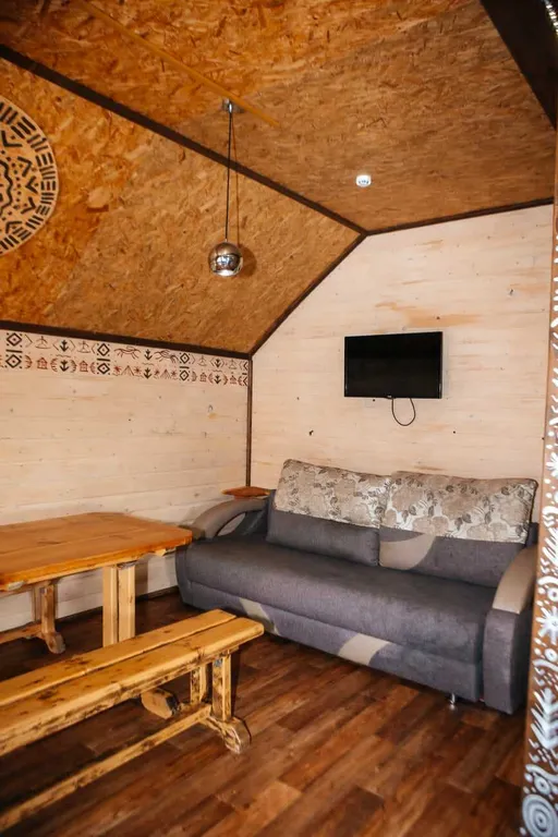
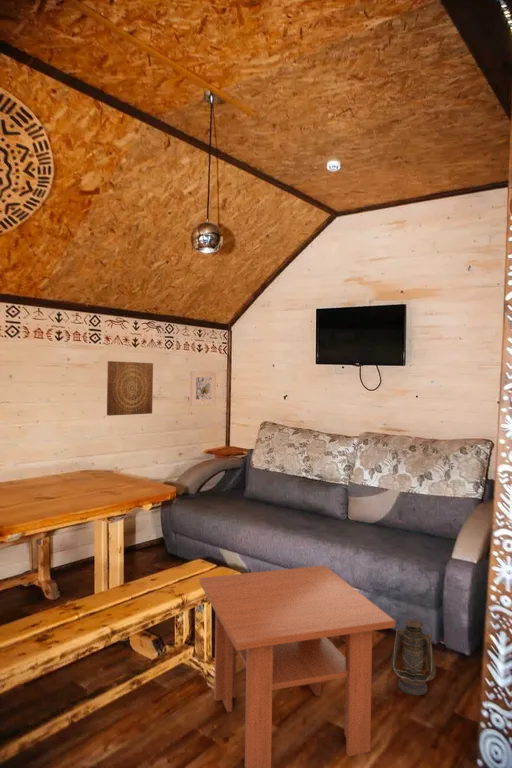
+ lantern (413, 654)
+ coffee table (287, 660)
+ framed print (203, 388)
+ wall art (130, 388)
